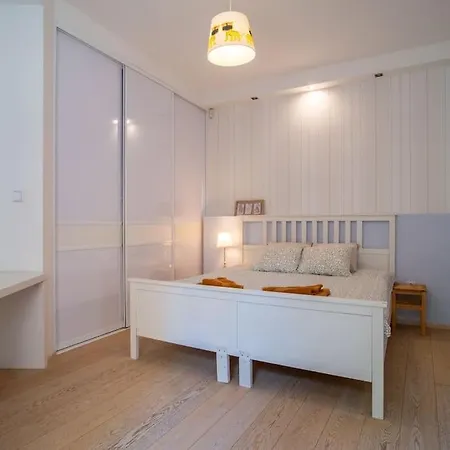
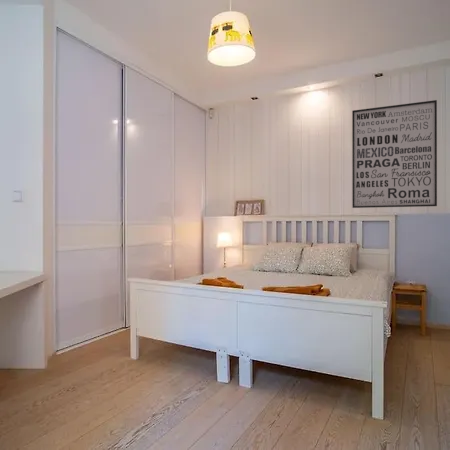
+ wall art (392, 156)
